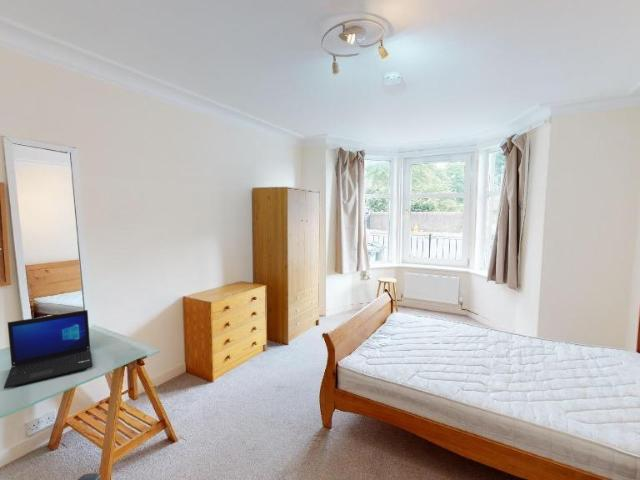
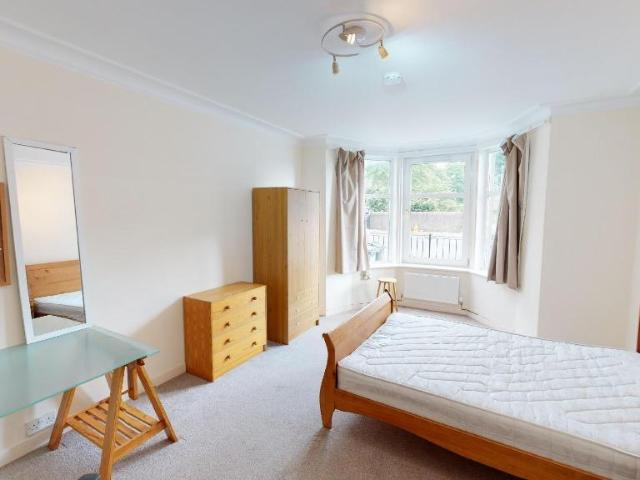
- laptop (50, 345)
